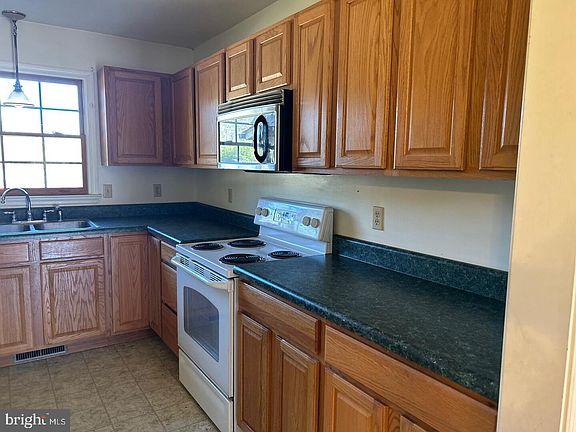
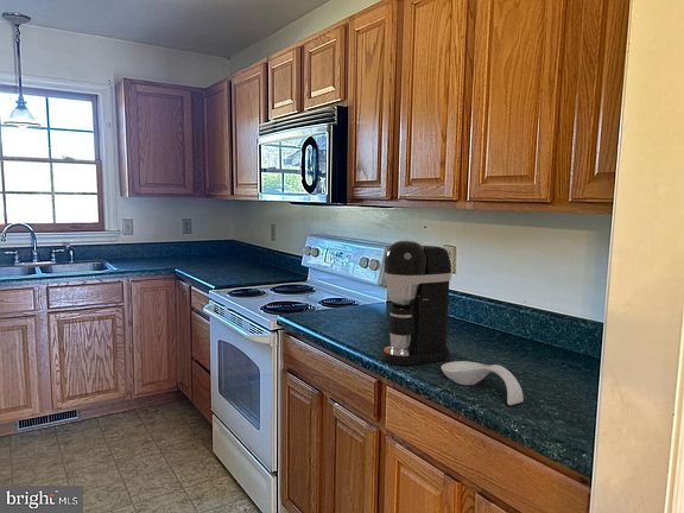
+ spoon rest (481, 374)
+ coffee maker (417, 298)
